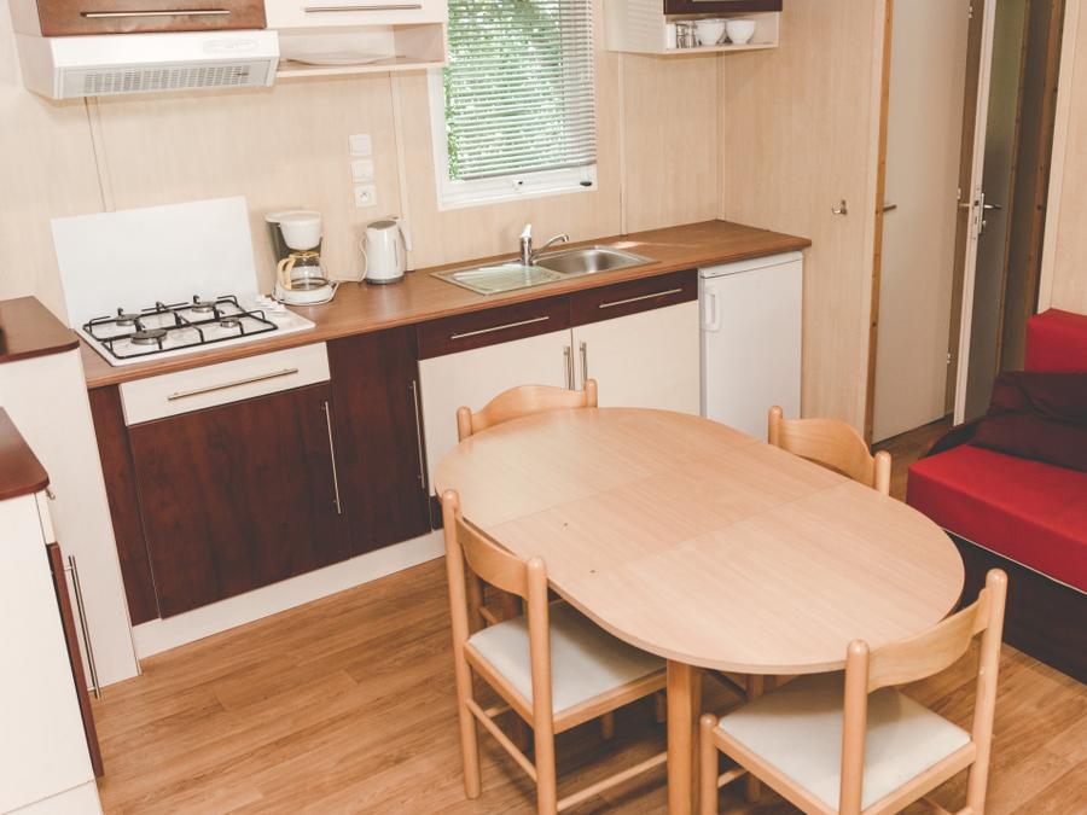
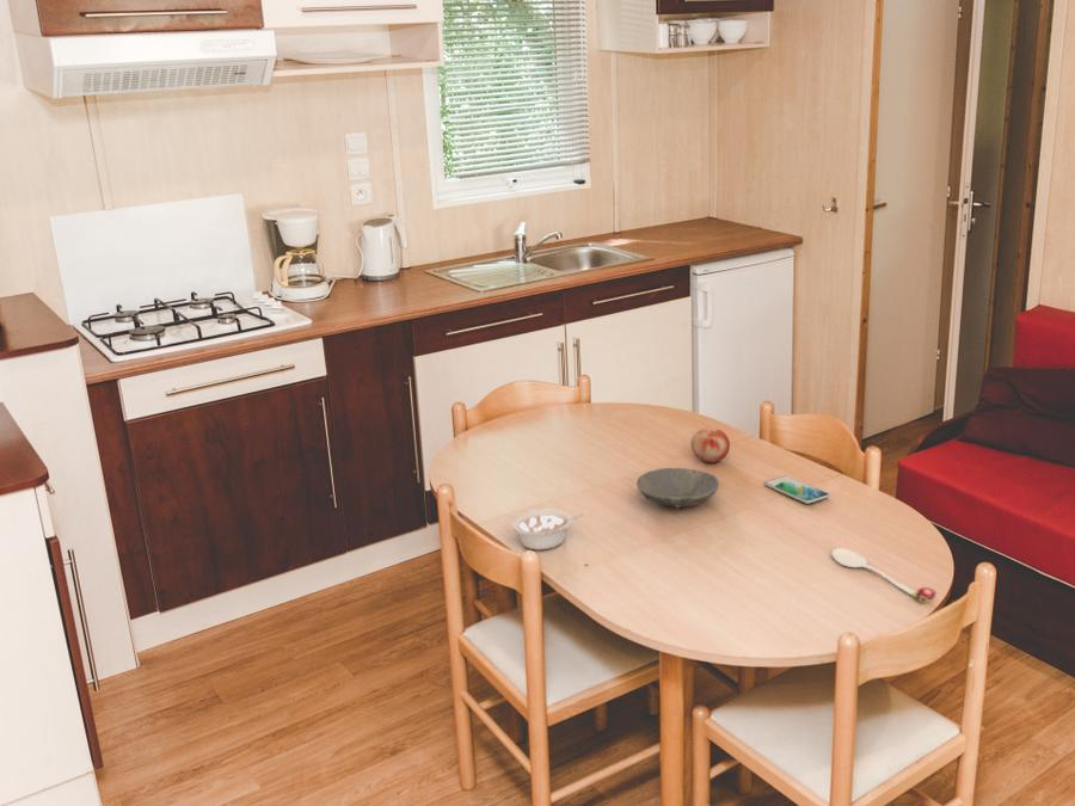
+ spoon (882, 572)
+ smartphone (796, 488)
+ bowl (677, 491)
+ fruit (710, 444)
+ legume (545, 528)
